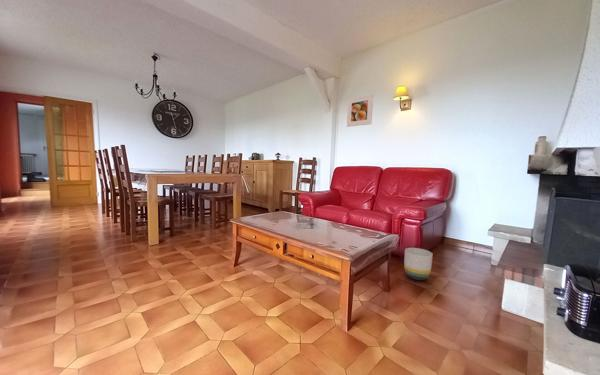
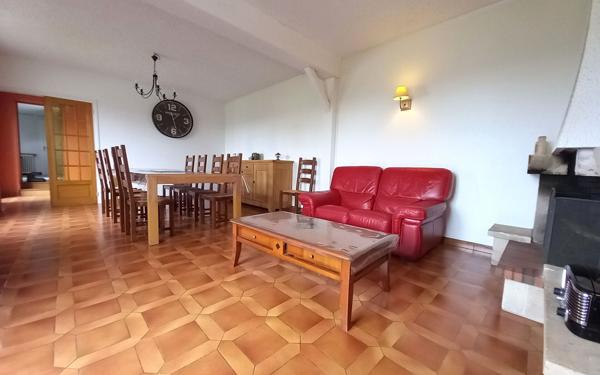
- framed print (359, 111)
- planter (417, 265)
